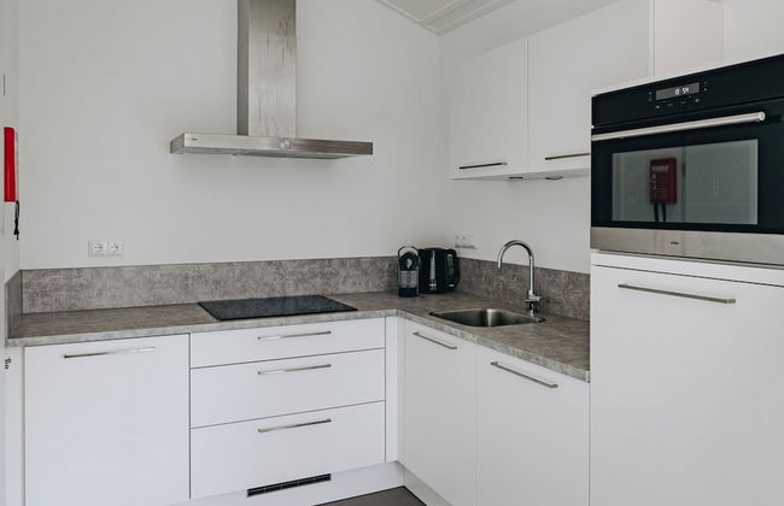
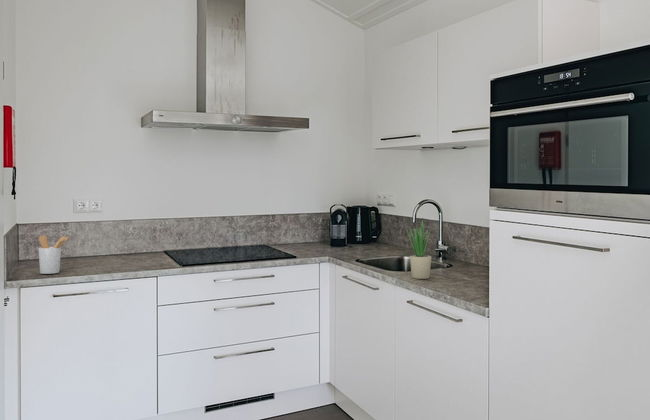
+ utensil holder (54, 253)
+ potted plant (418, 247)
